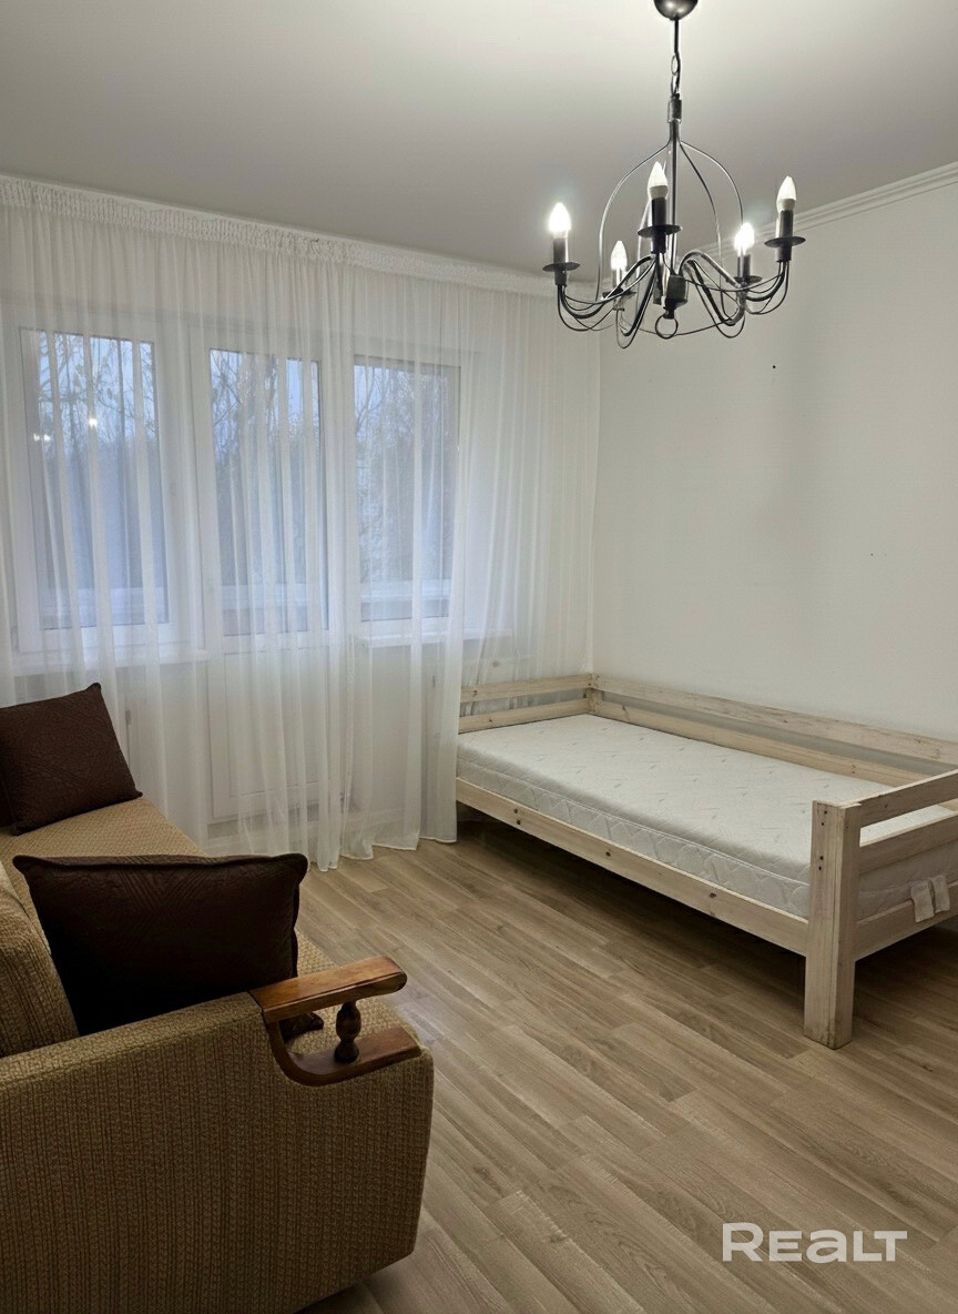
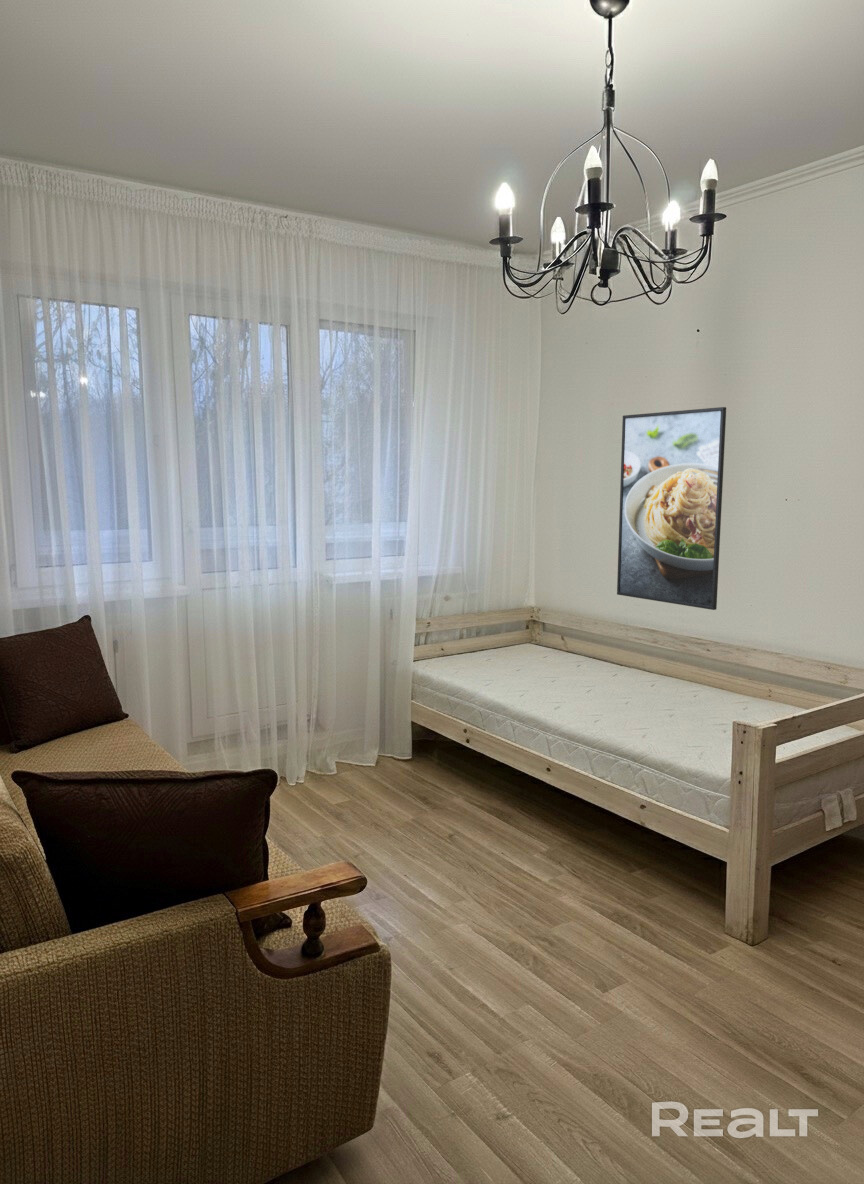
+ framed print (667, 508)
